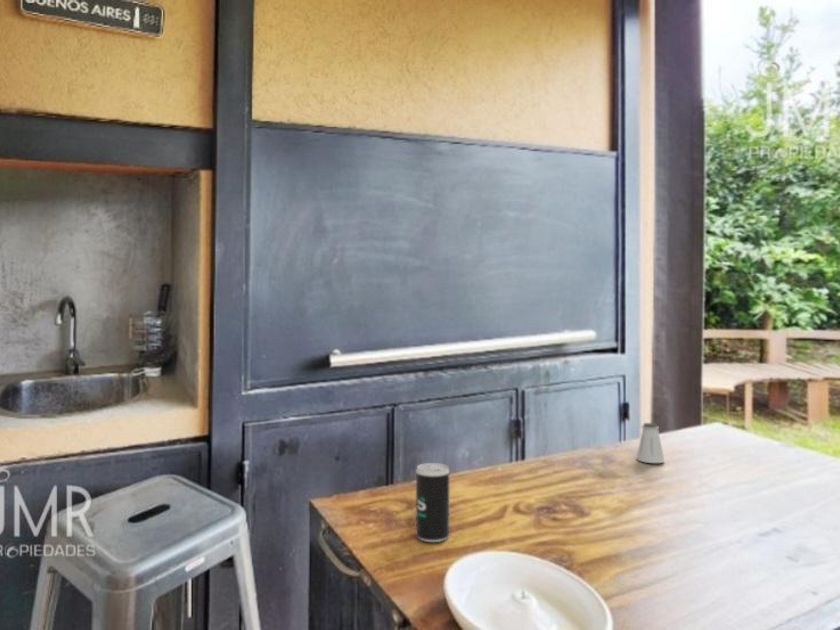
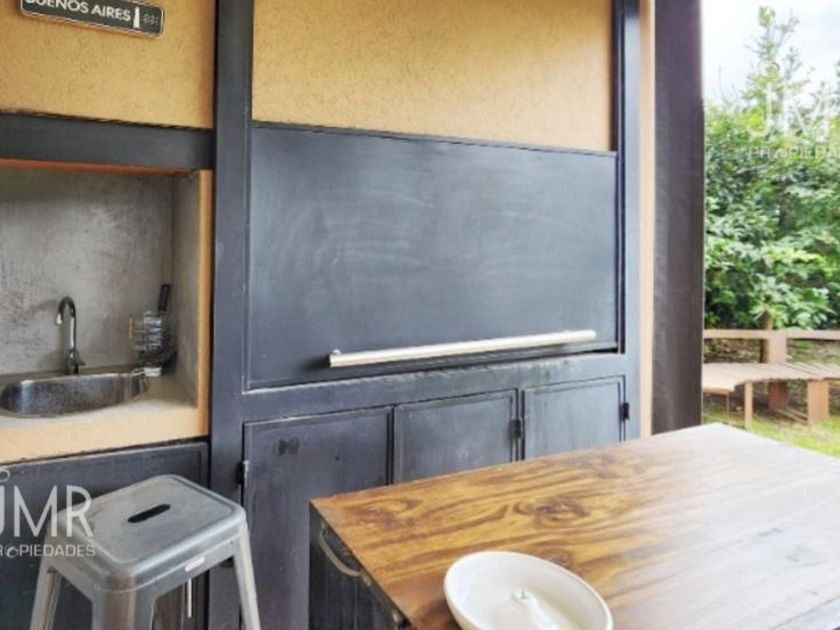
- beverage can (432, 501)
- saltshaker (650, 441)
